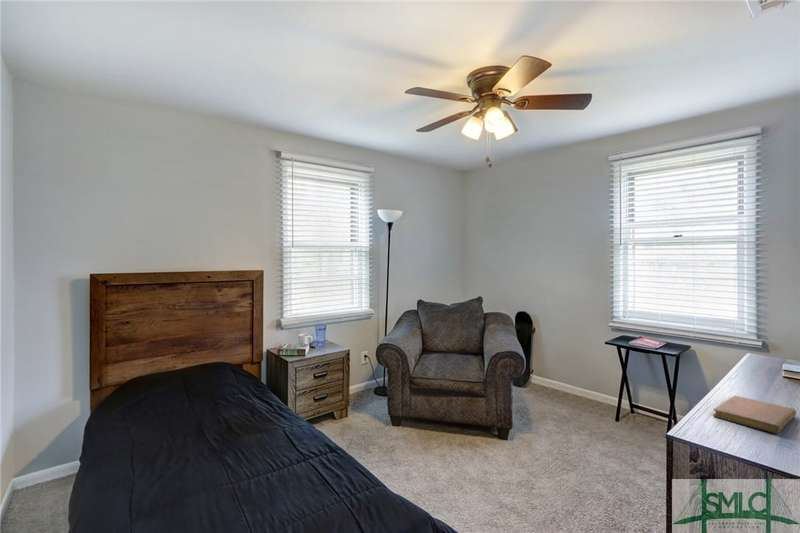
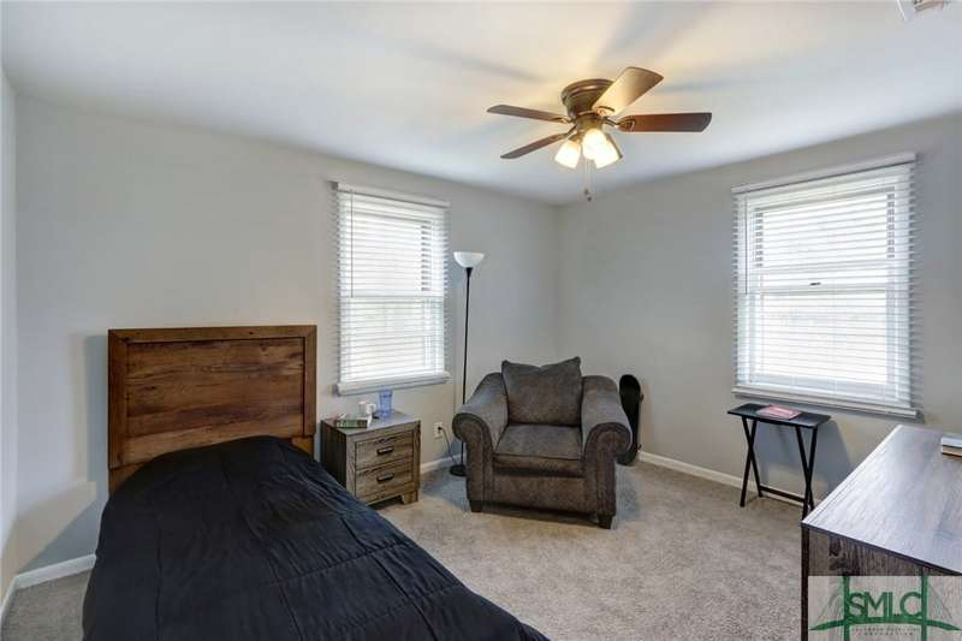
- notebook (754, 412)
